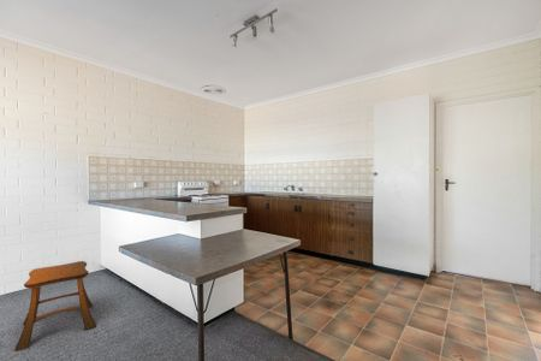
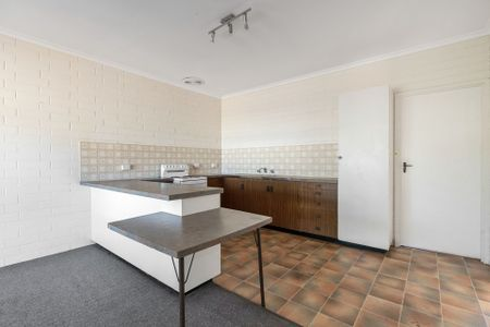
- stool (59, 297)
